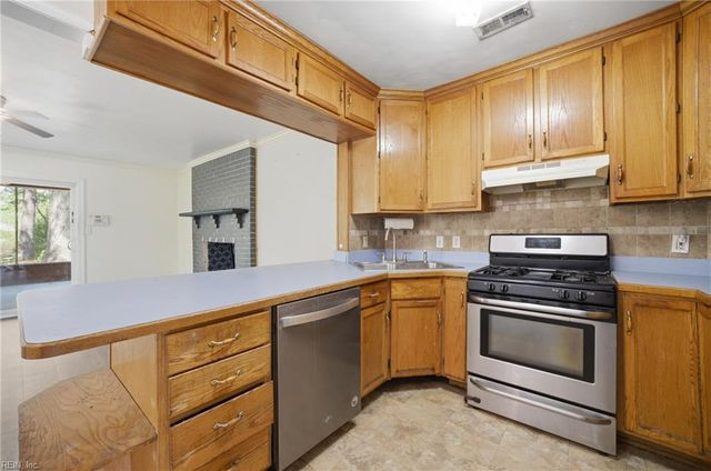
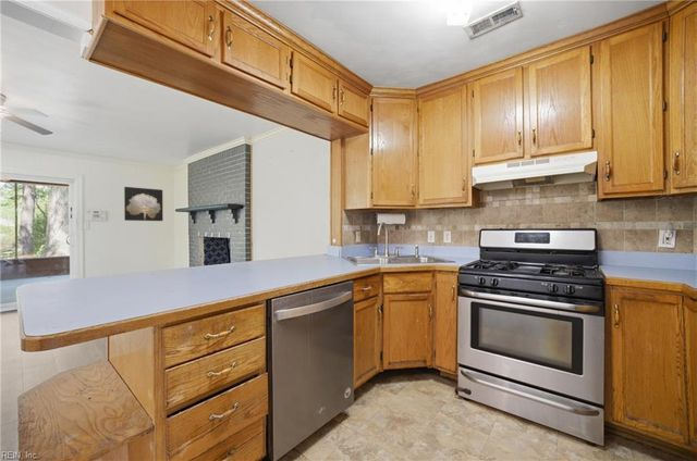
+ wall art (144, 204)
